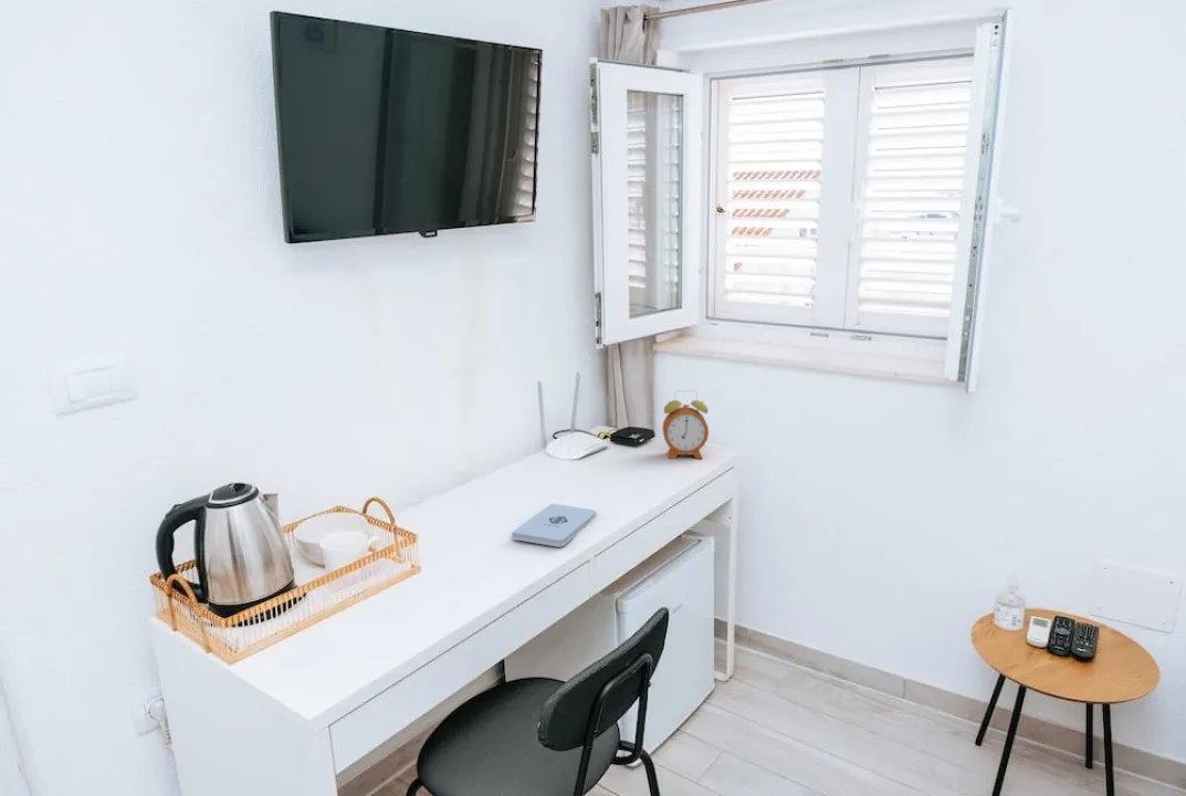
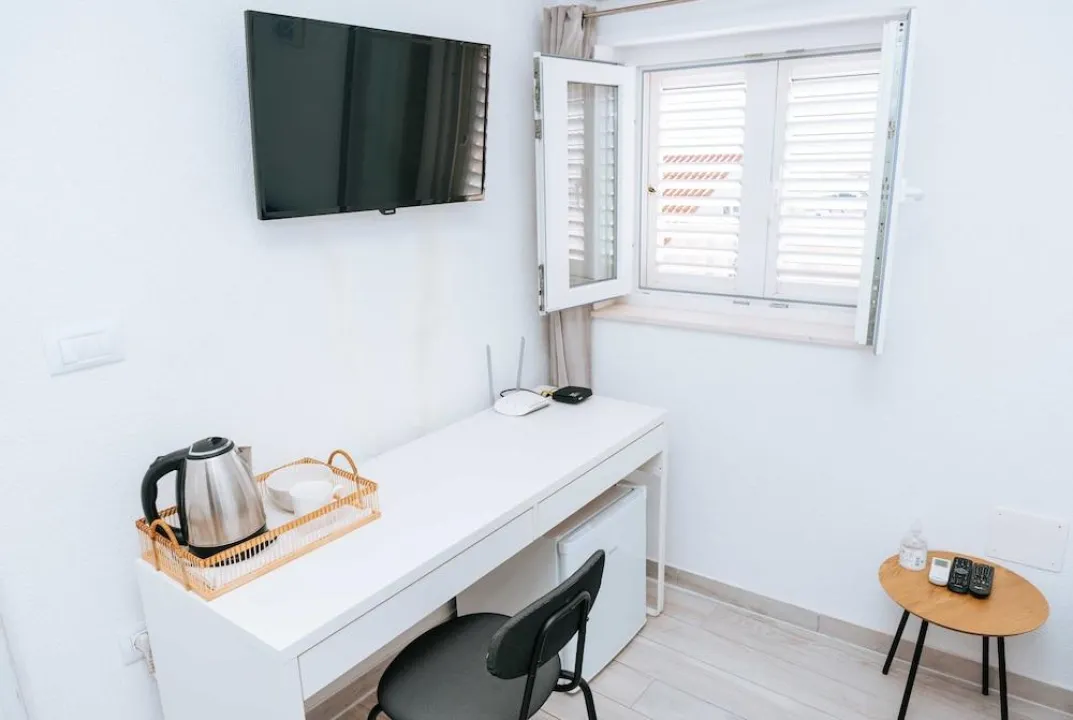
- alarm clock (685, 423)
- notepad (556, 524)
